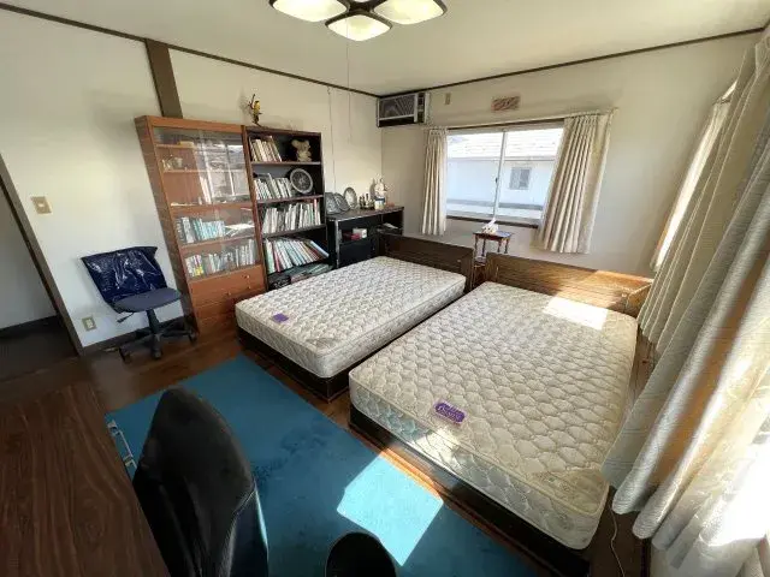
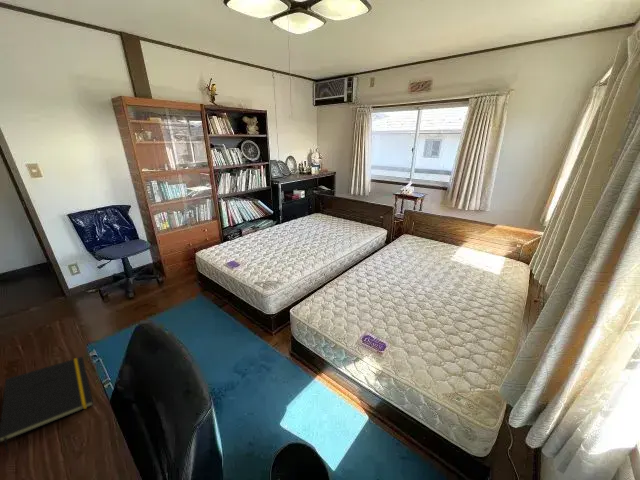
+ notepad (48, 391)
